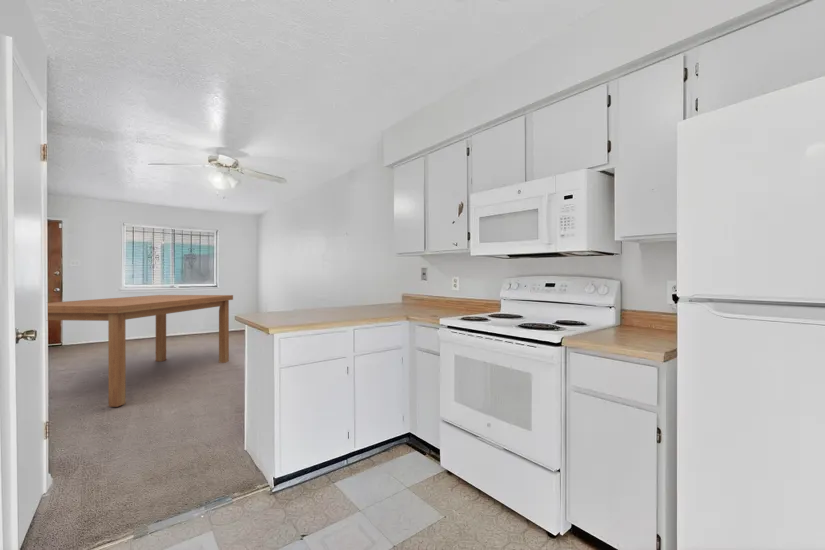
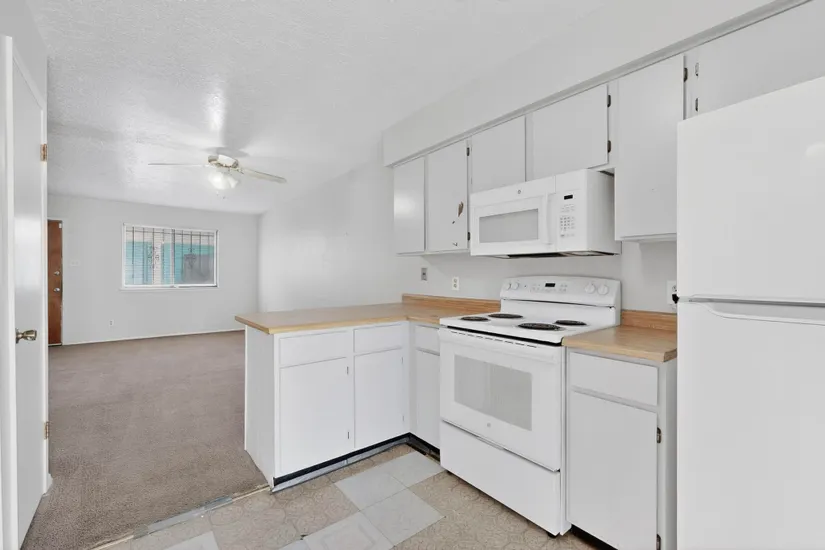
- dining table (156, 338)
